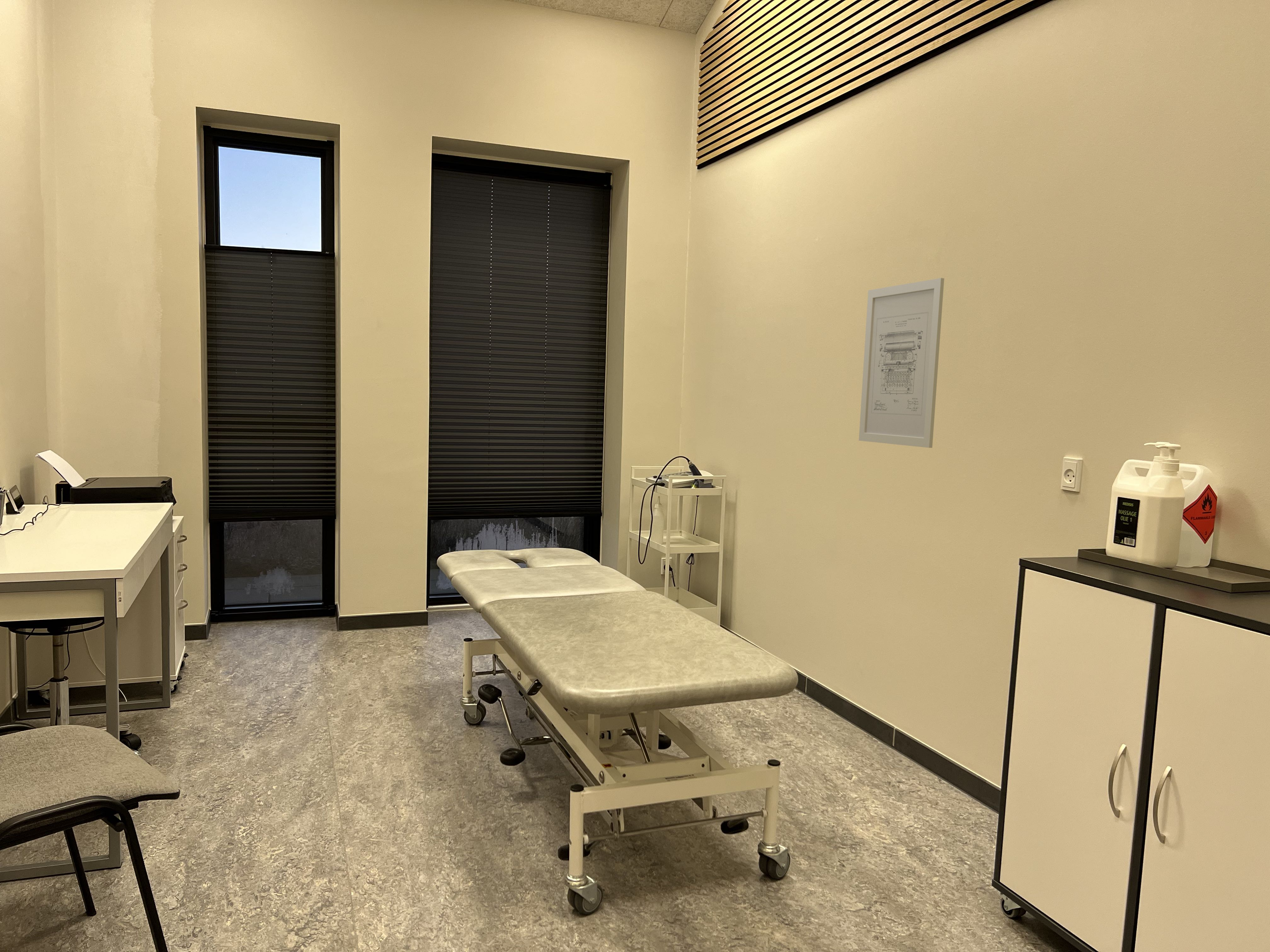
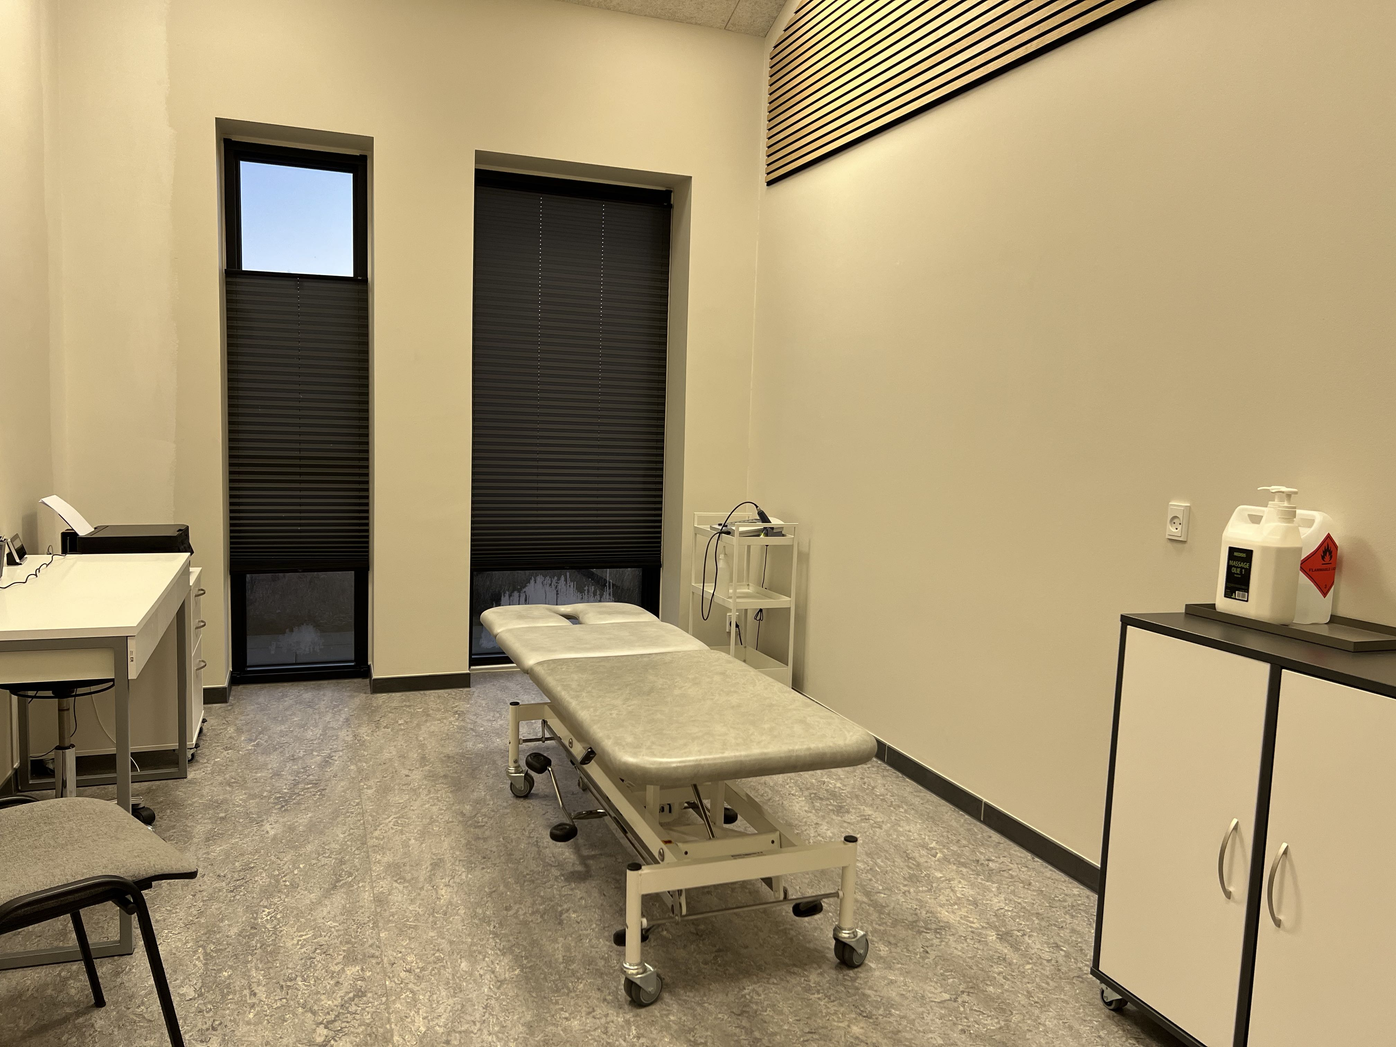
- wall art (898, 365)
